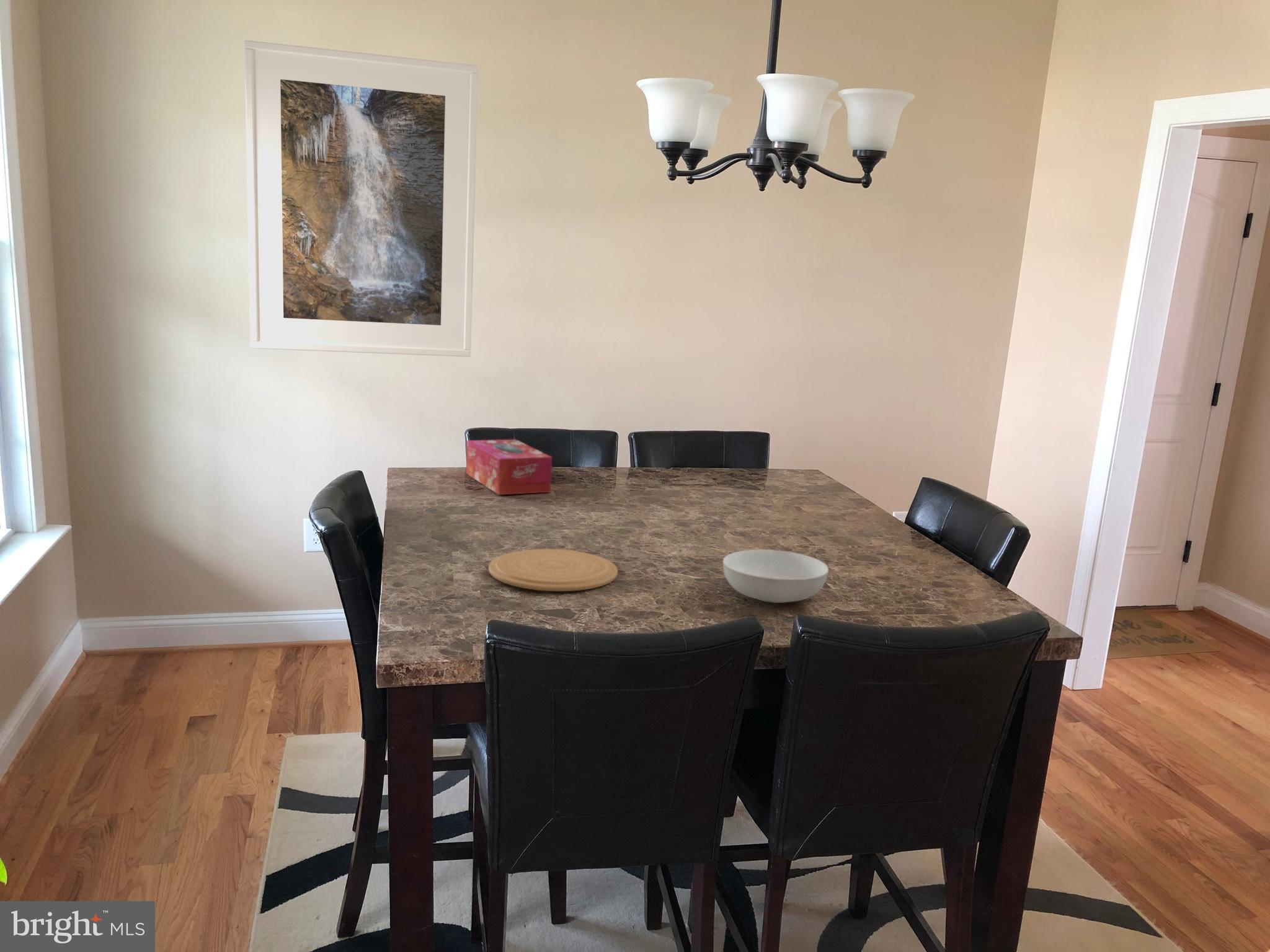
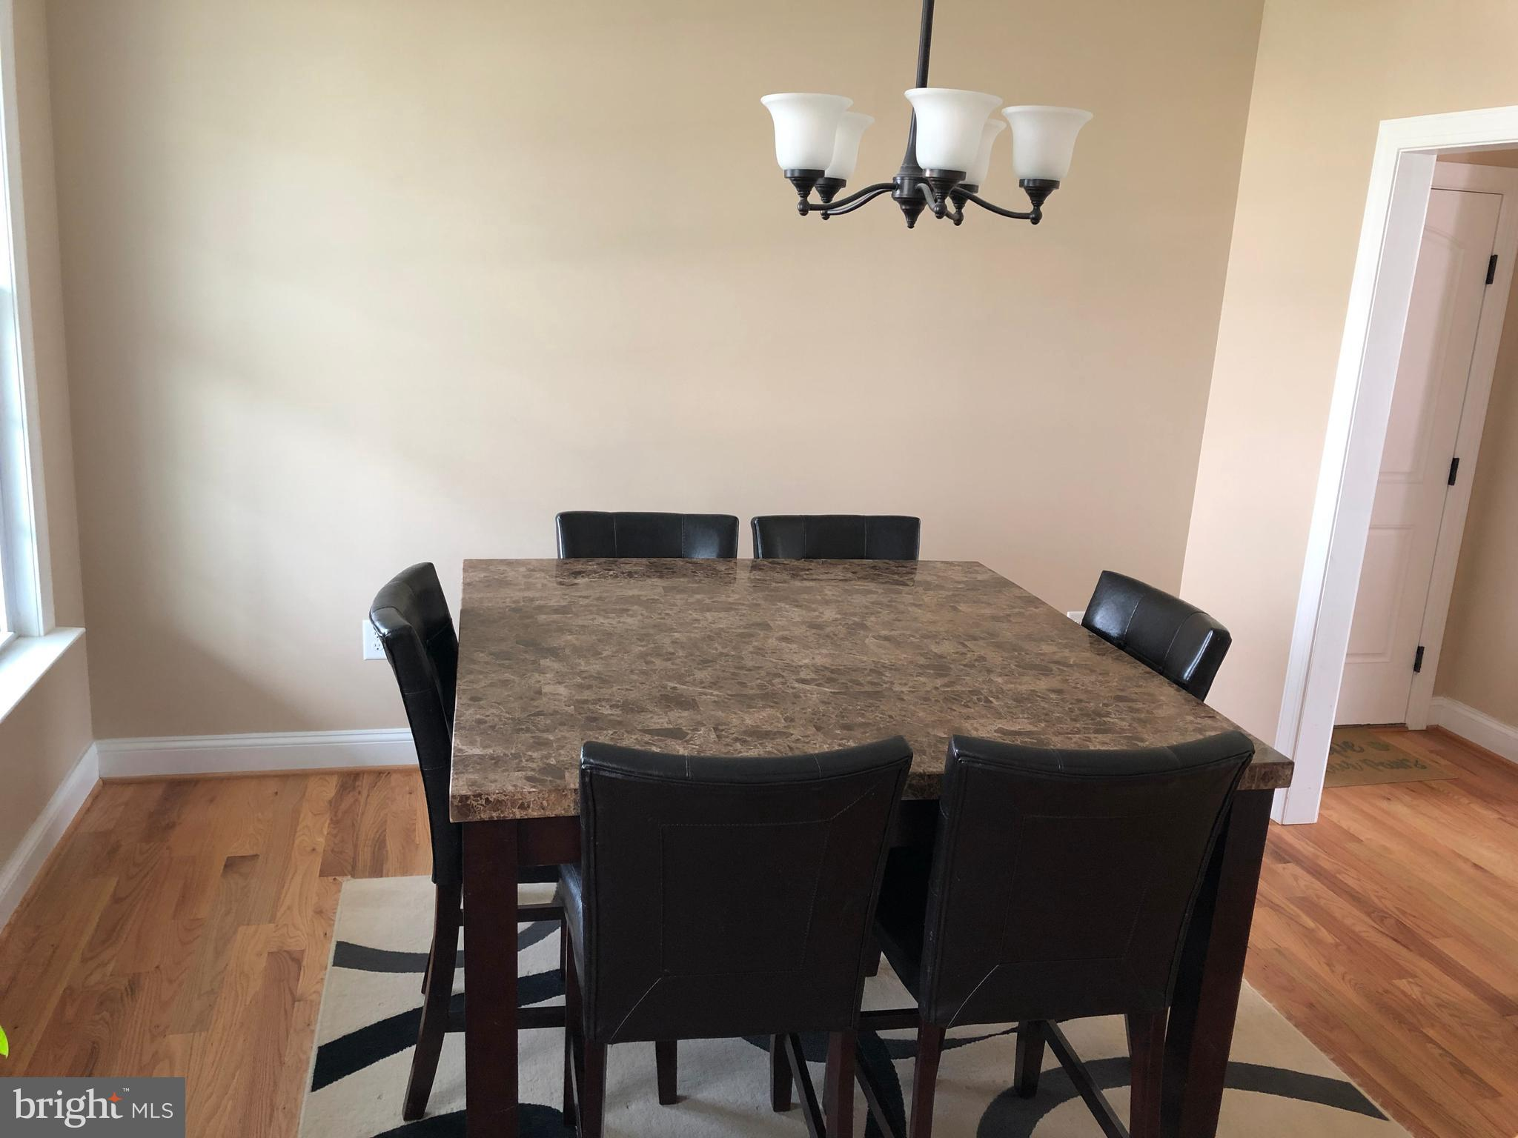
- tissue box (507, 465)
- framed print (363, 207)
- serving bowl (773, 580)
- plate (553, 568)
